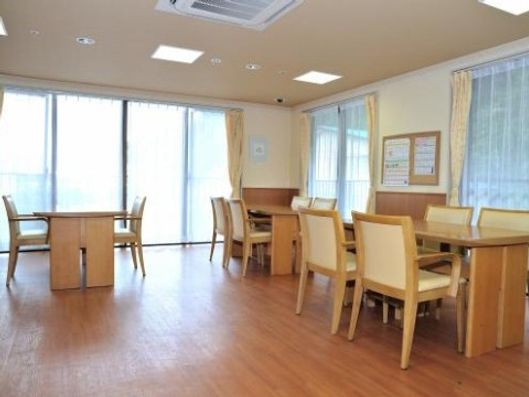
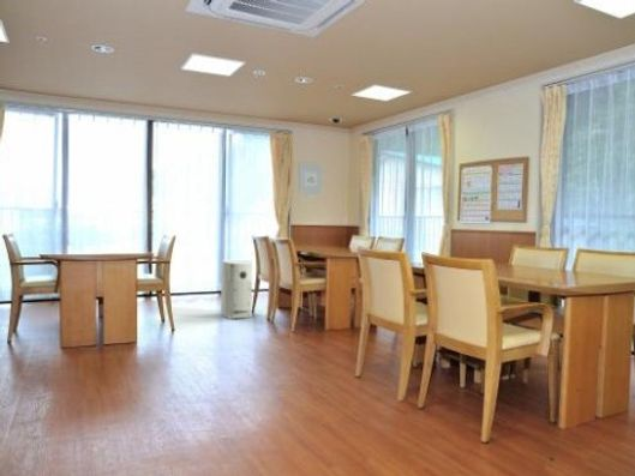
+ air purifier (236, 288)
